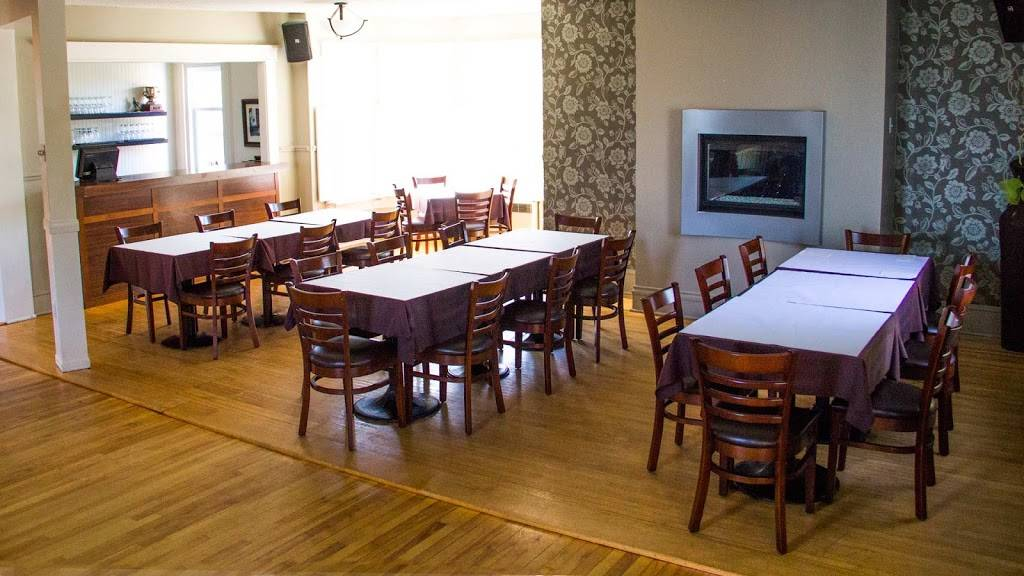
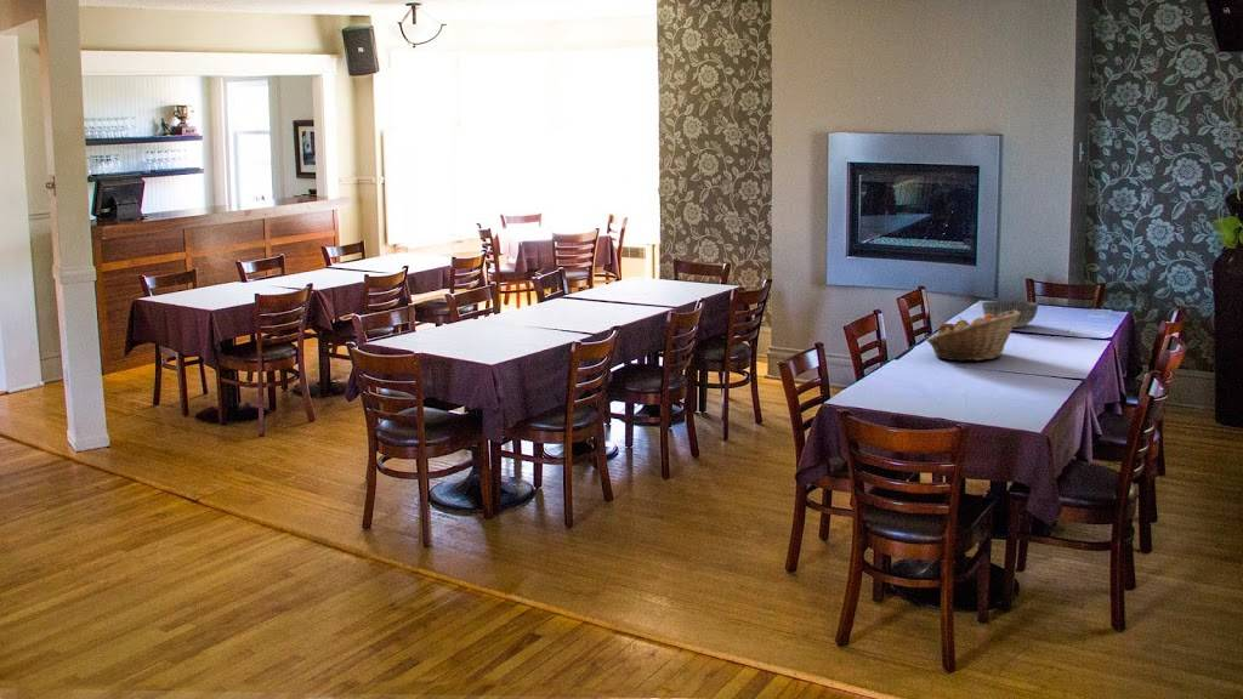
+ fruit basket (972, 334)
+ bowl (1009, 311)
